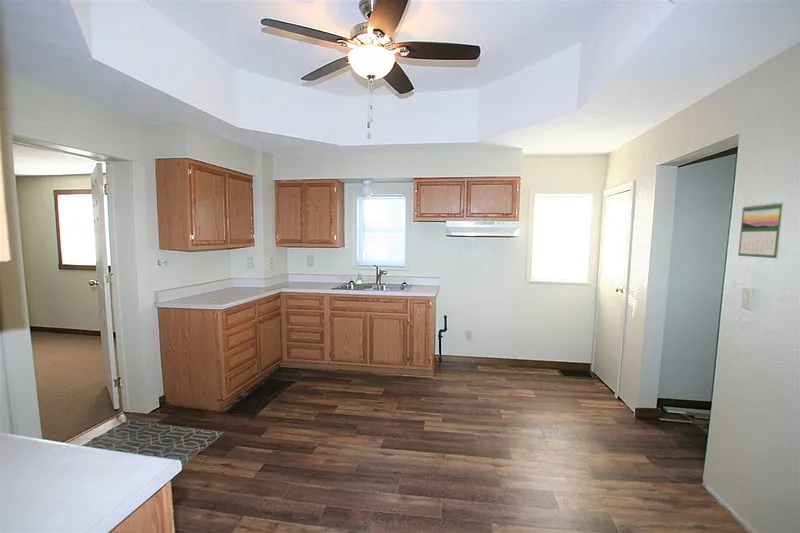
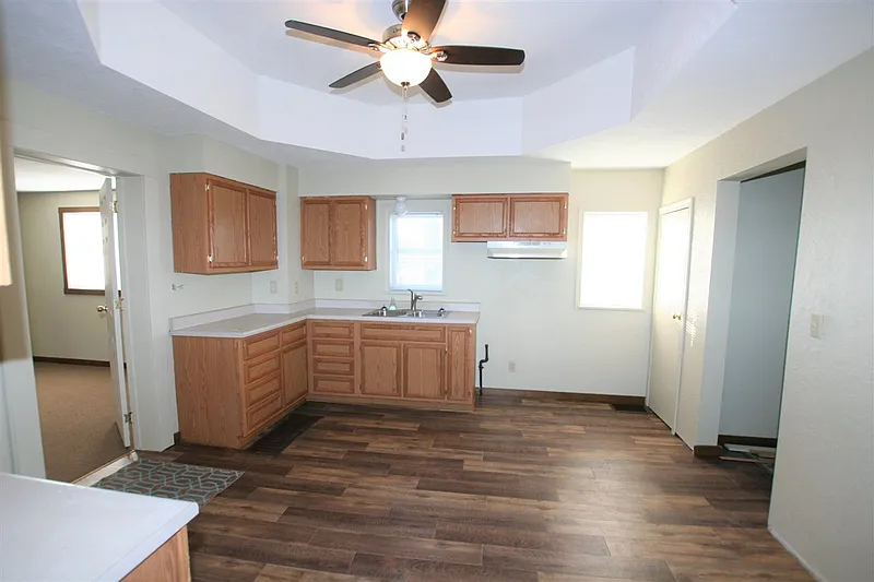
- calendar (759, 230)
